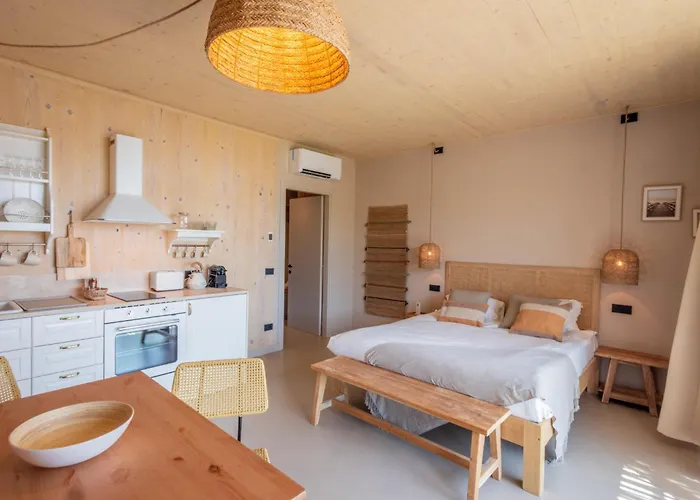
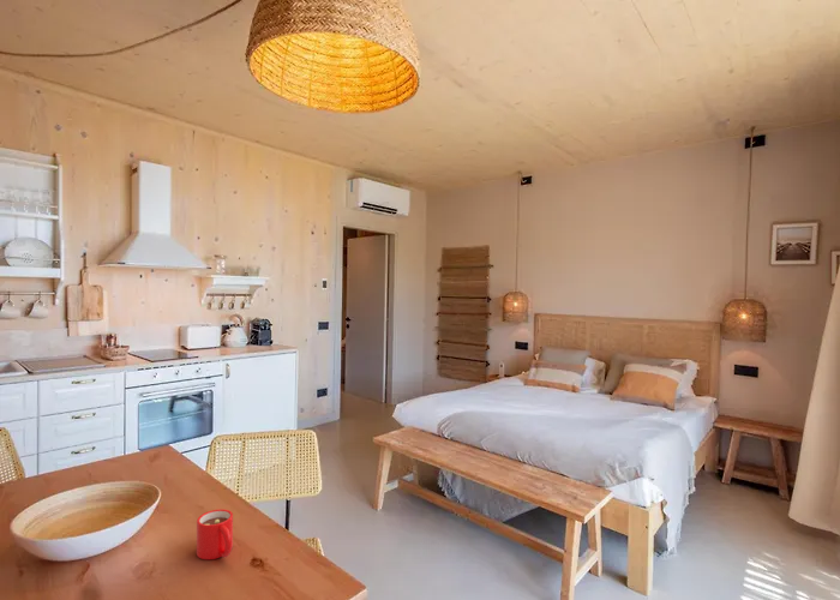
+ mug (218, 536)
